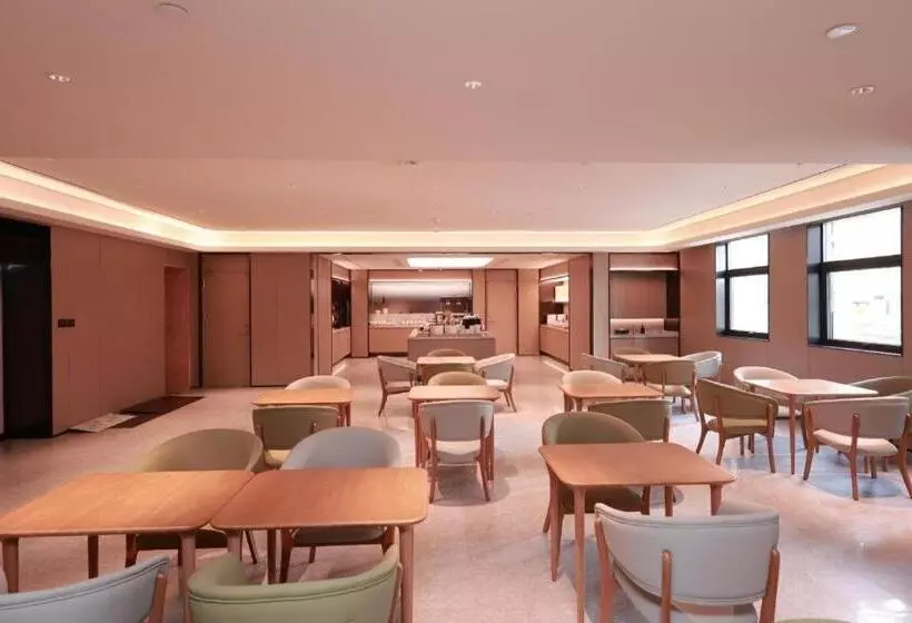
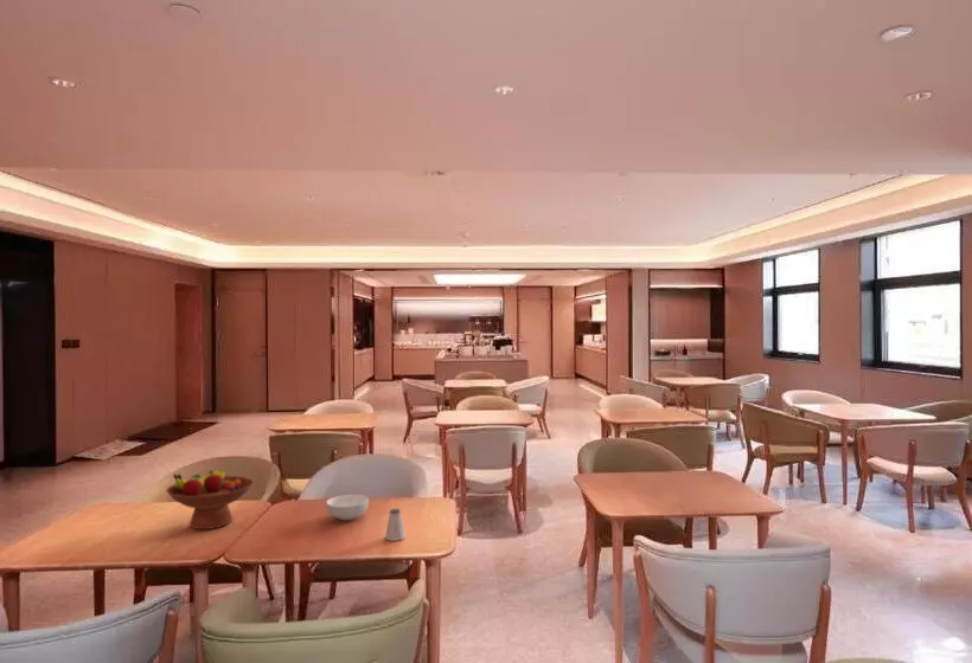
+ cereal bowl (347, 508)
+ fruit bowl (211, 496)
+ saltshaker (395, 523)
